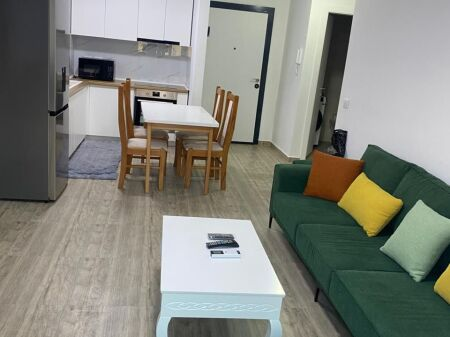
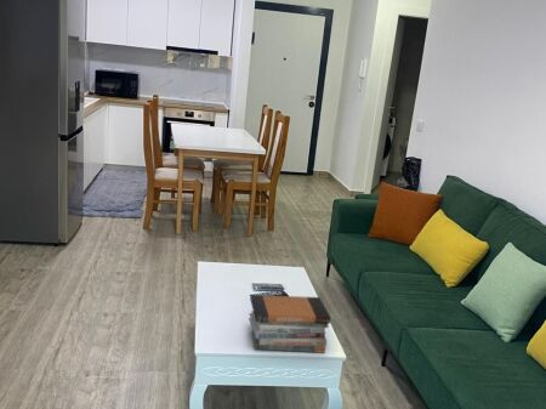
+ book stack (288, 323)
